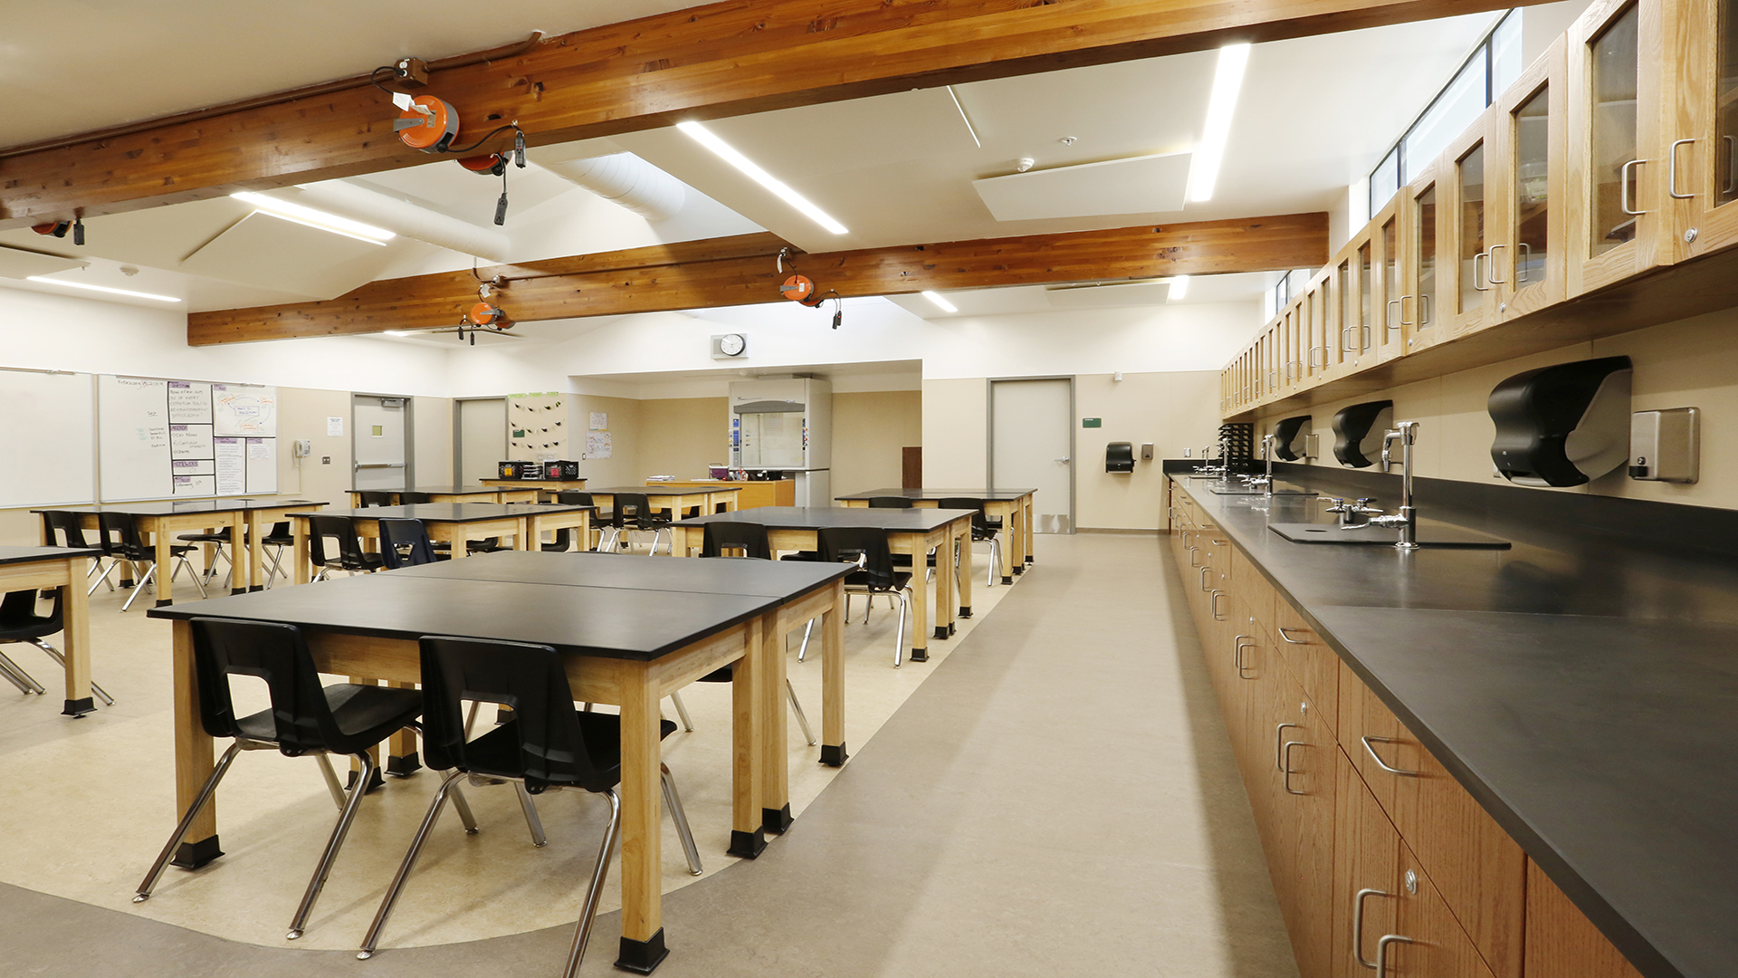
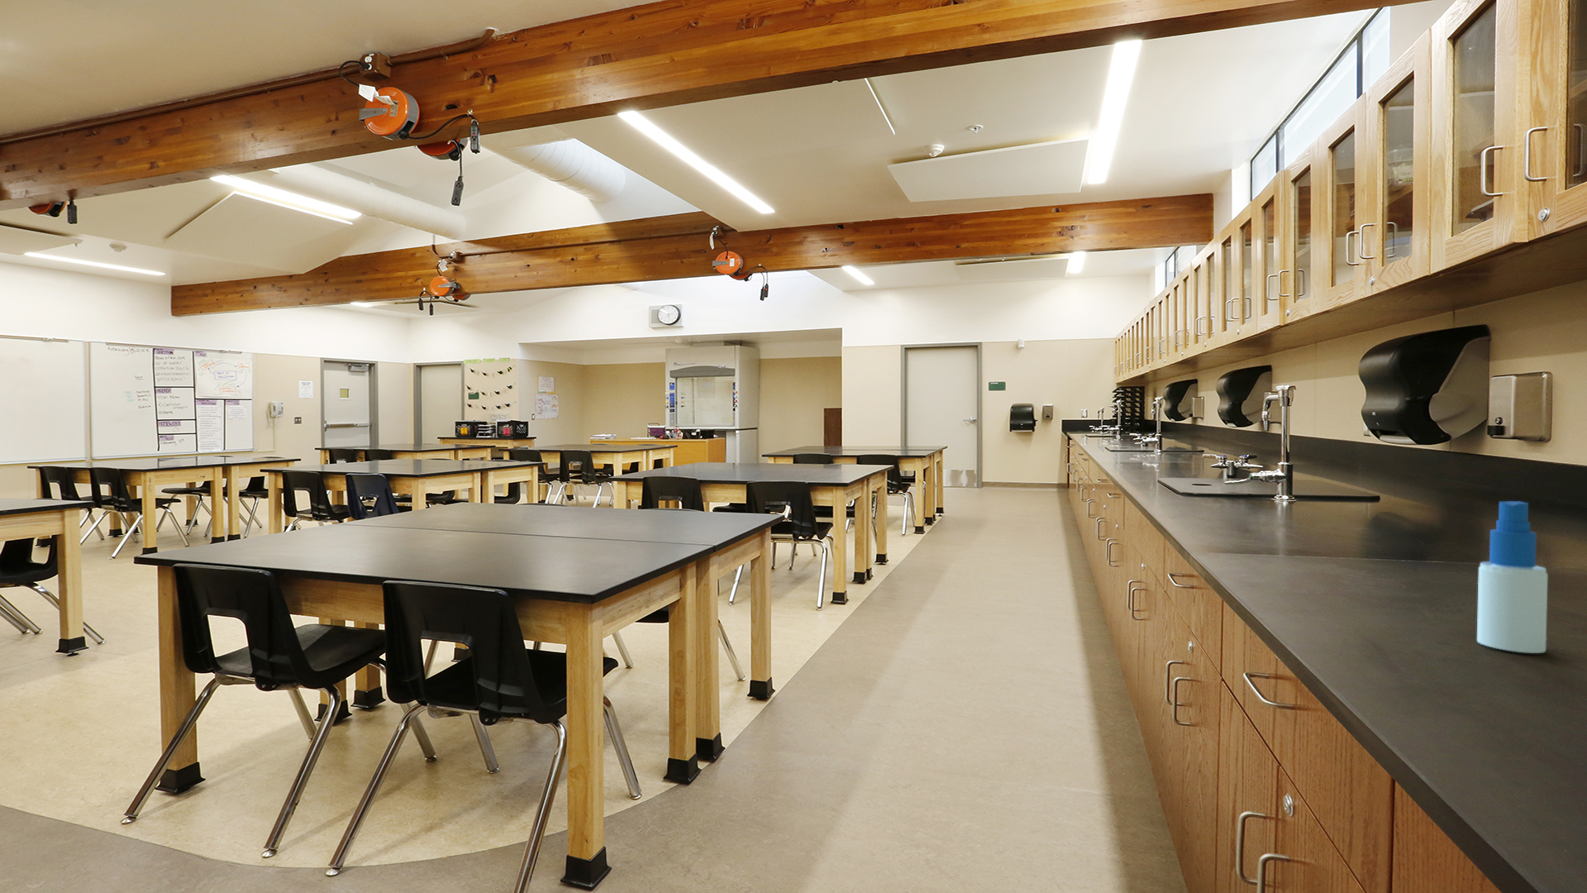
+ spray bottle (1512, 574)
